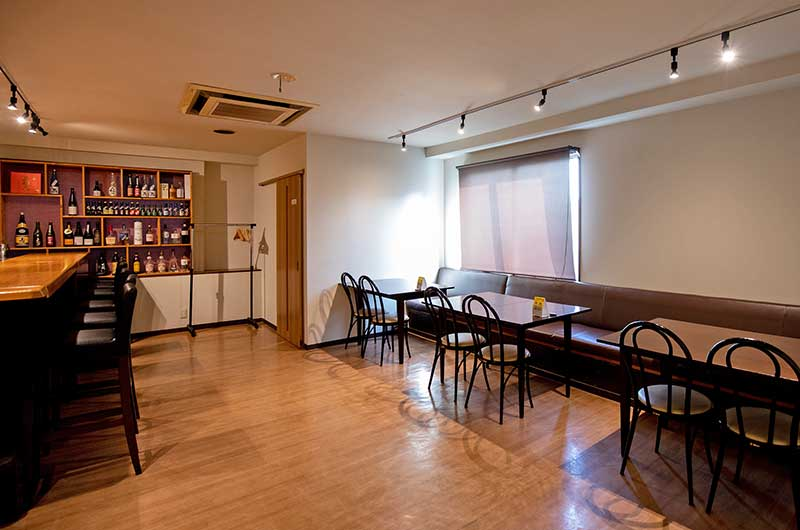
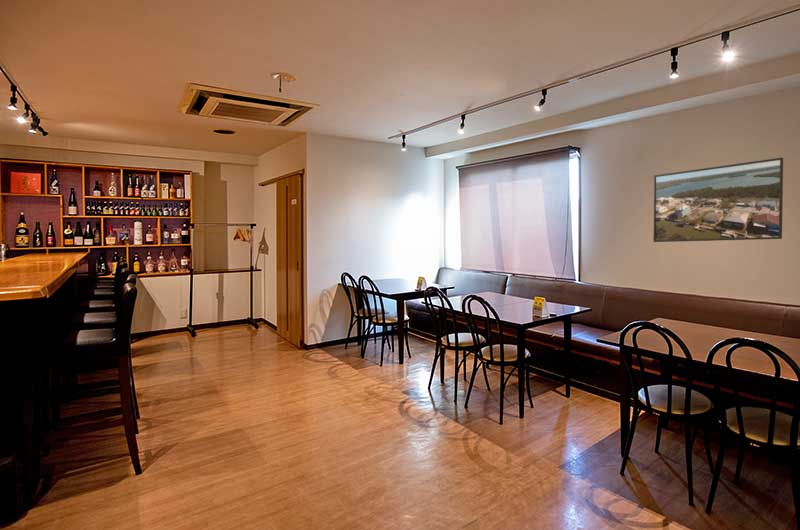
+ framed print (711, 204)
